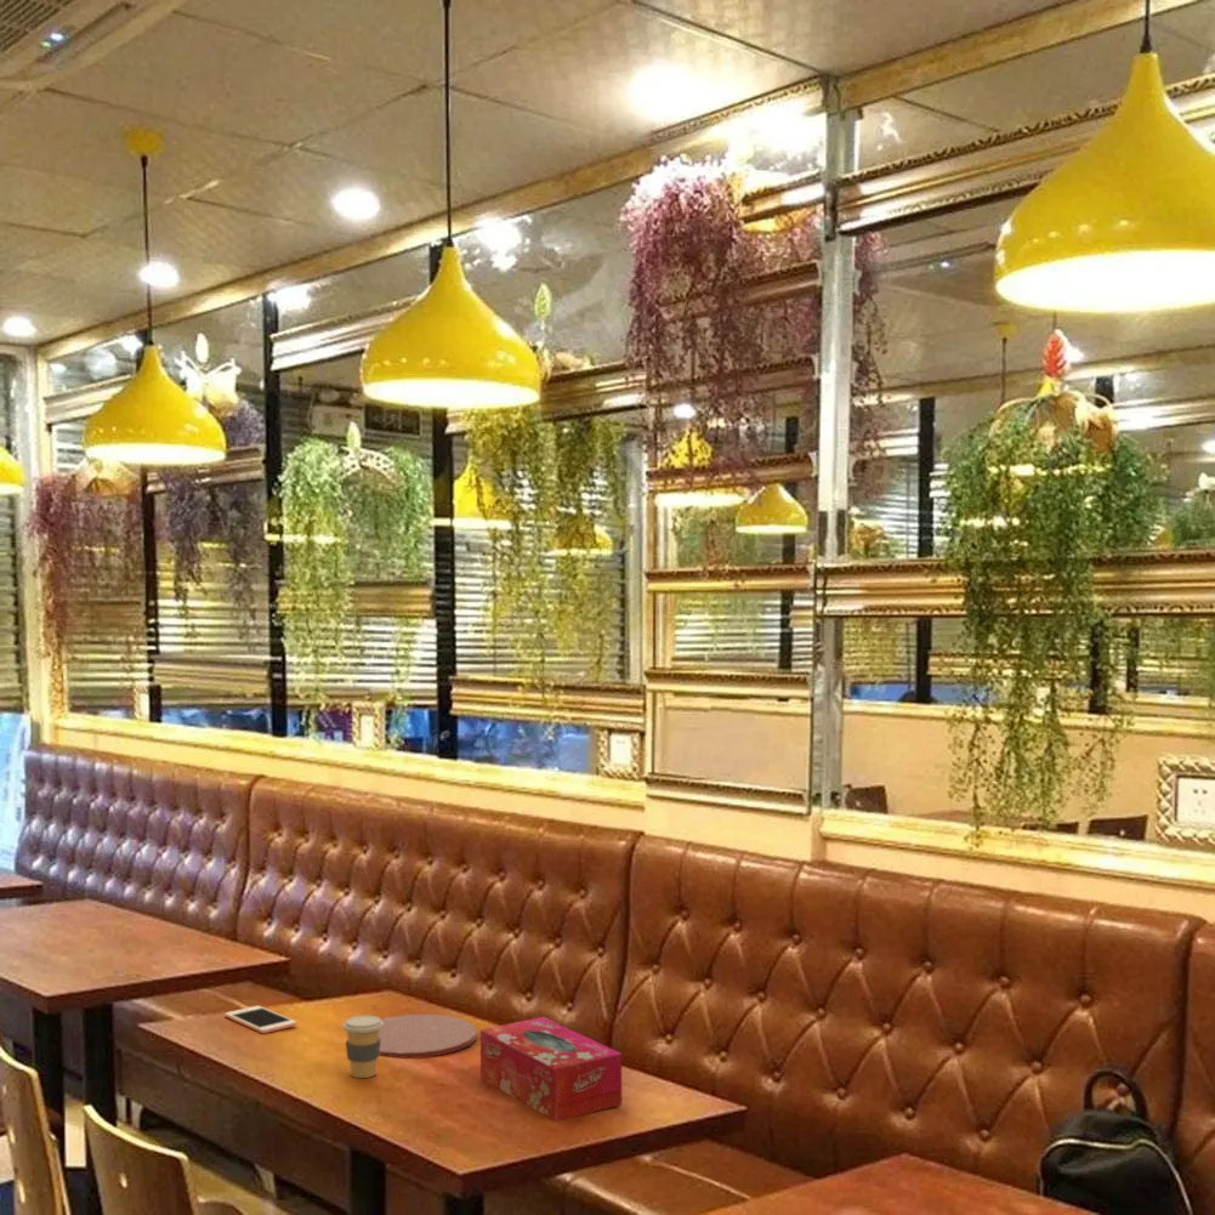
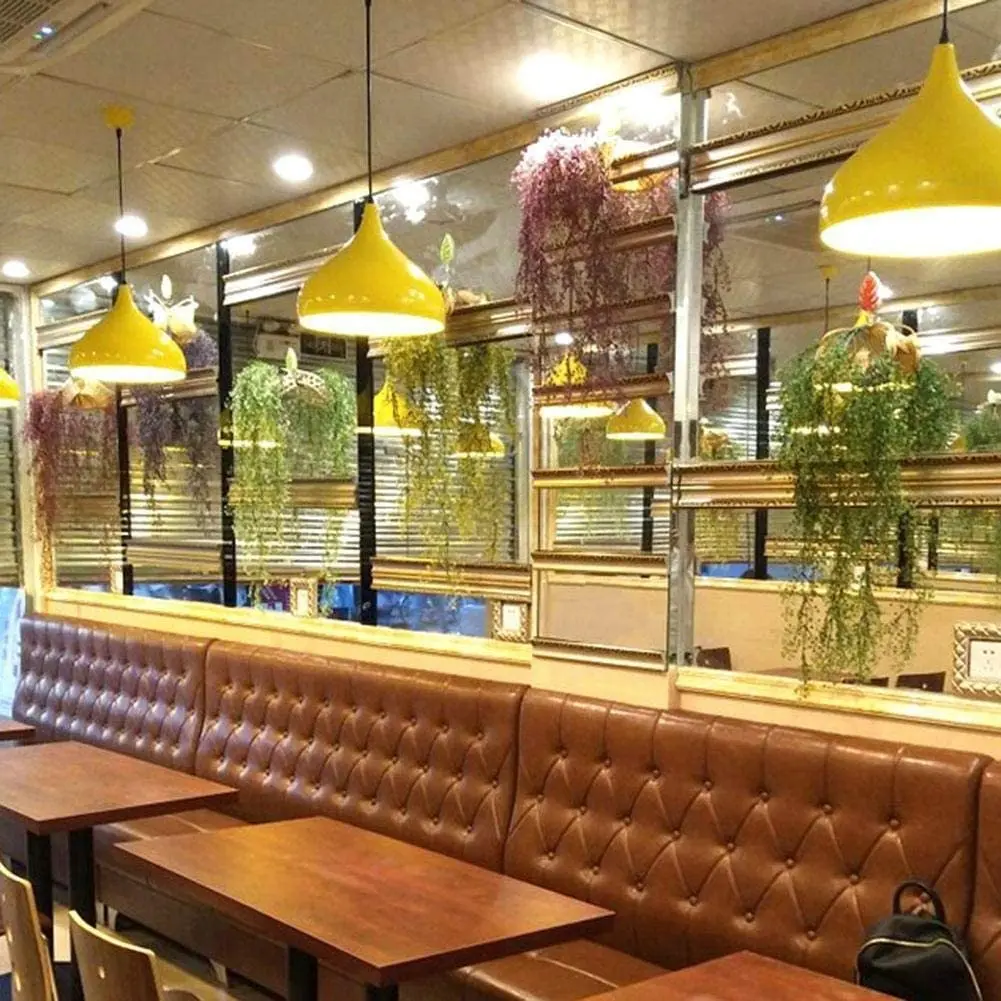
- tissue box (549, 1066)
- plate (414, 1035)
- cell phone (260, 1018)
- coffee cup (363, 1046)
